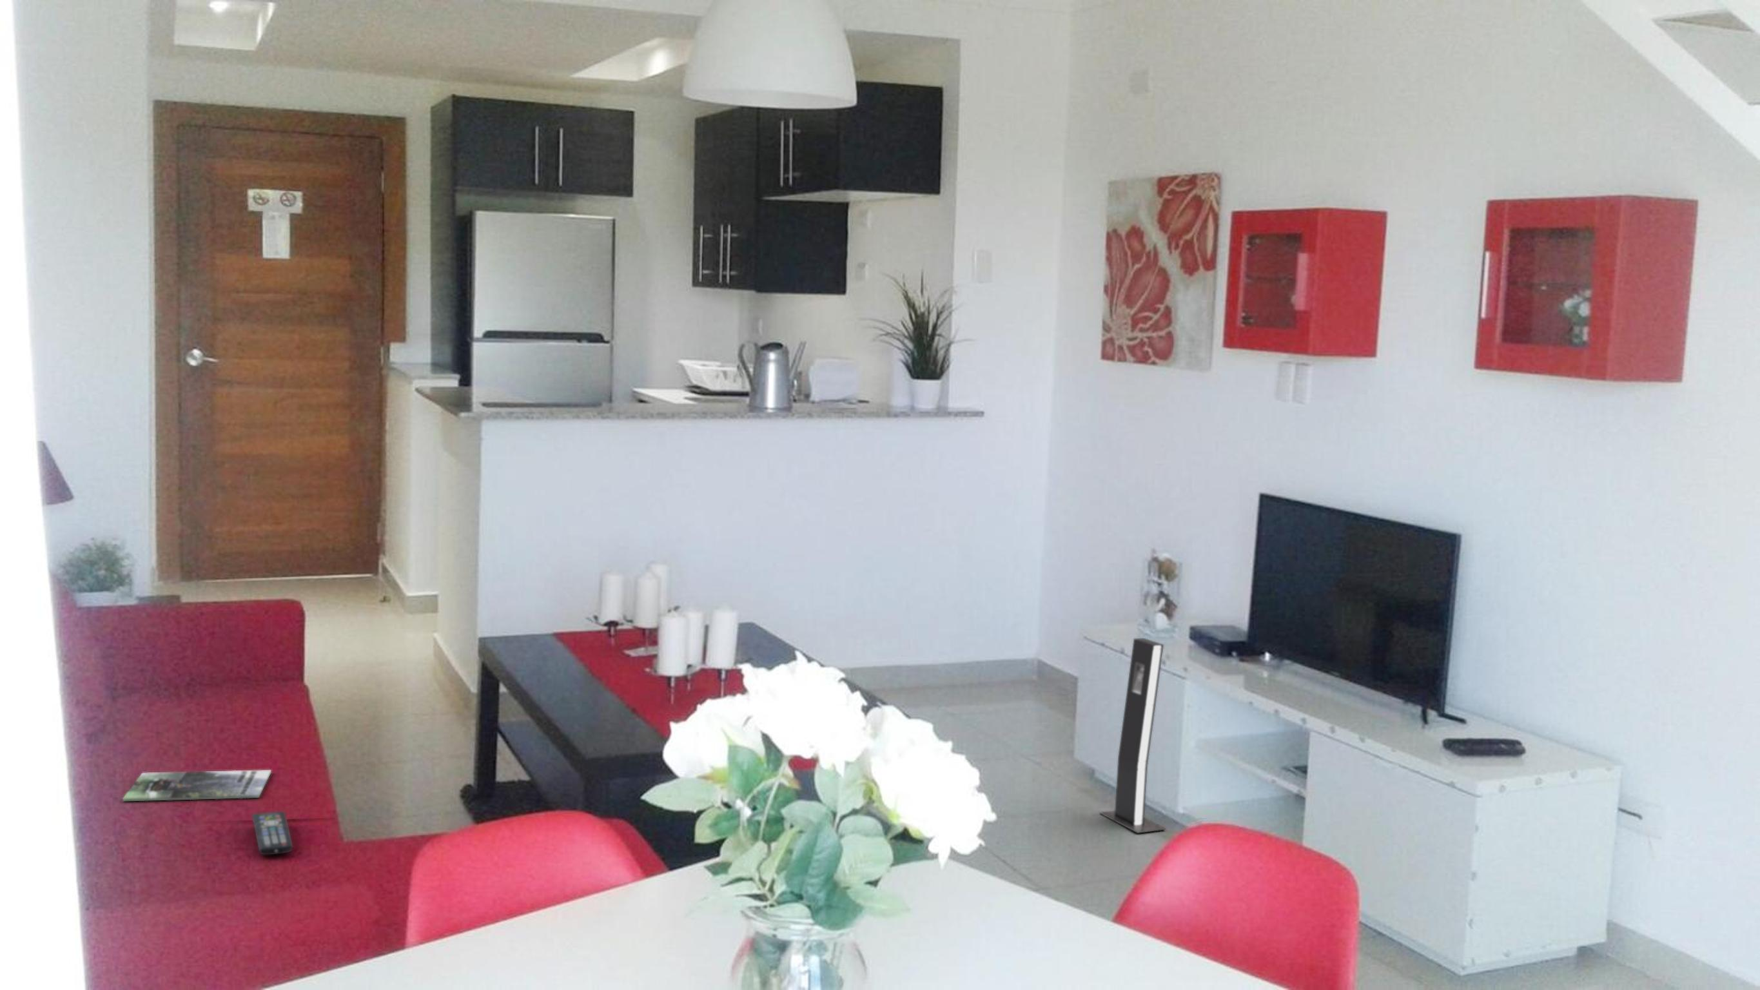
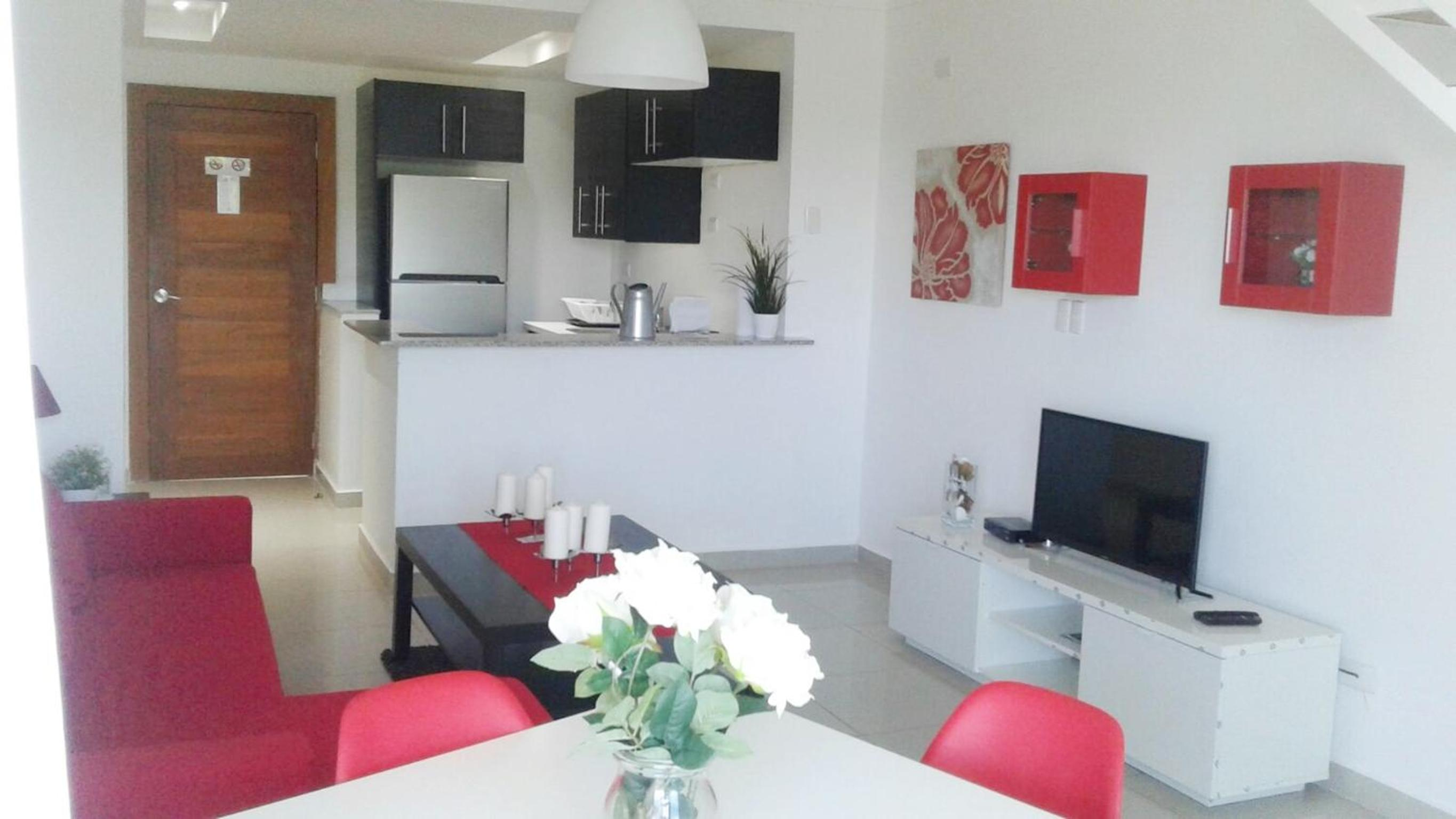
- magazine (199, 785)
- remote control (272, 832)
- speaker (1137, 733)
